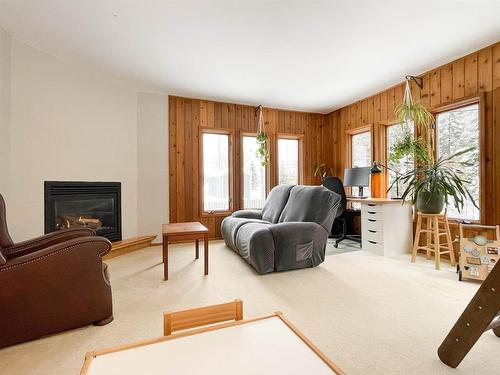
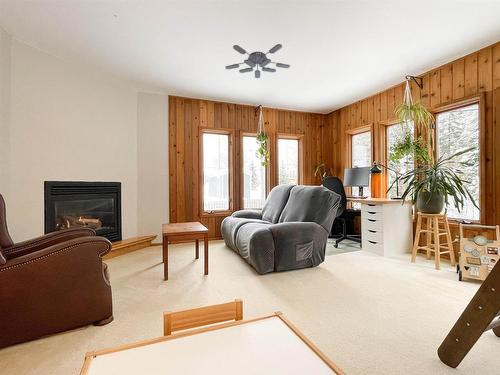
+ ceiling fan (257, 64)
